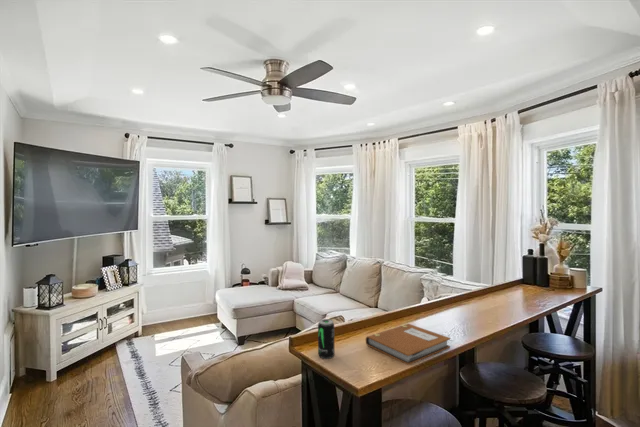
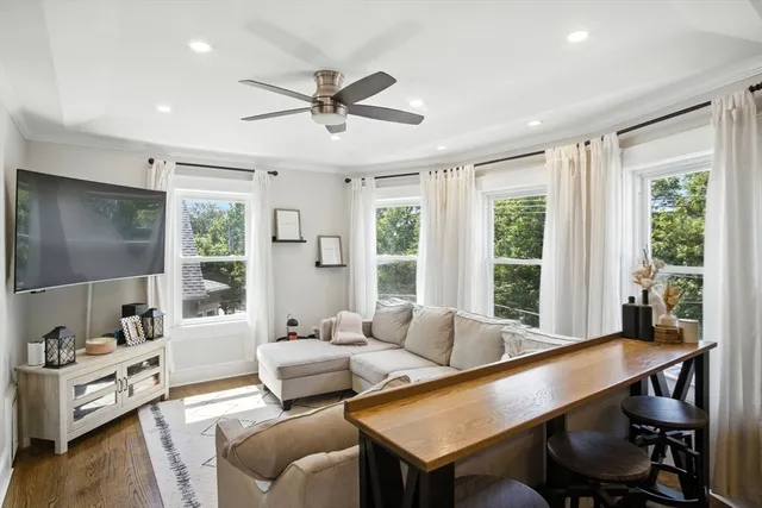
- beverage can (326, 337)
- notebook (408, 340)
